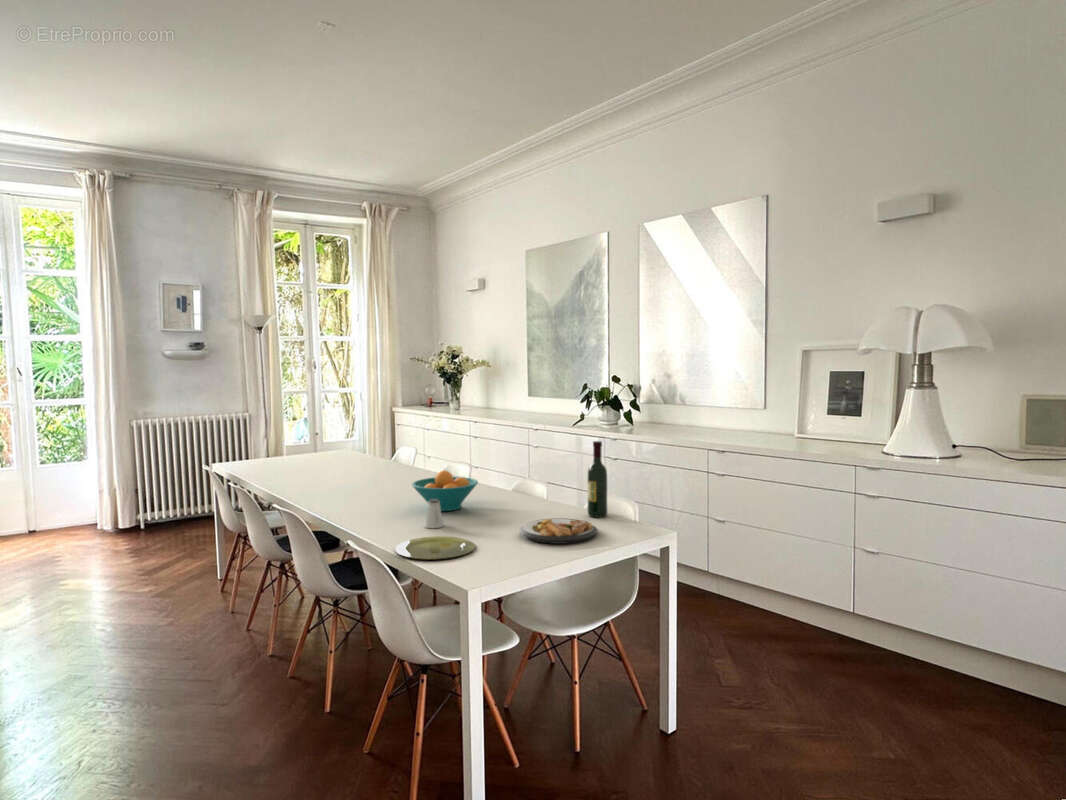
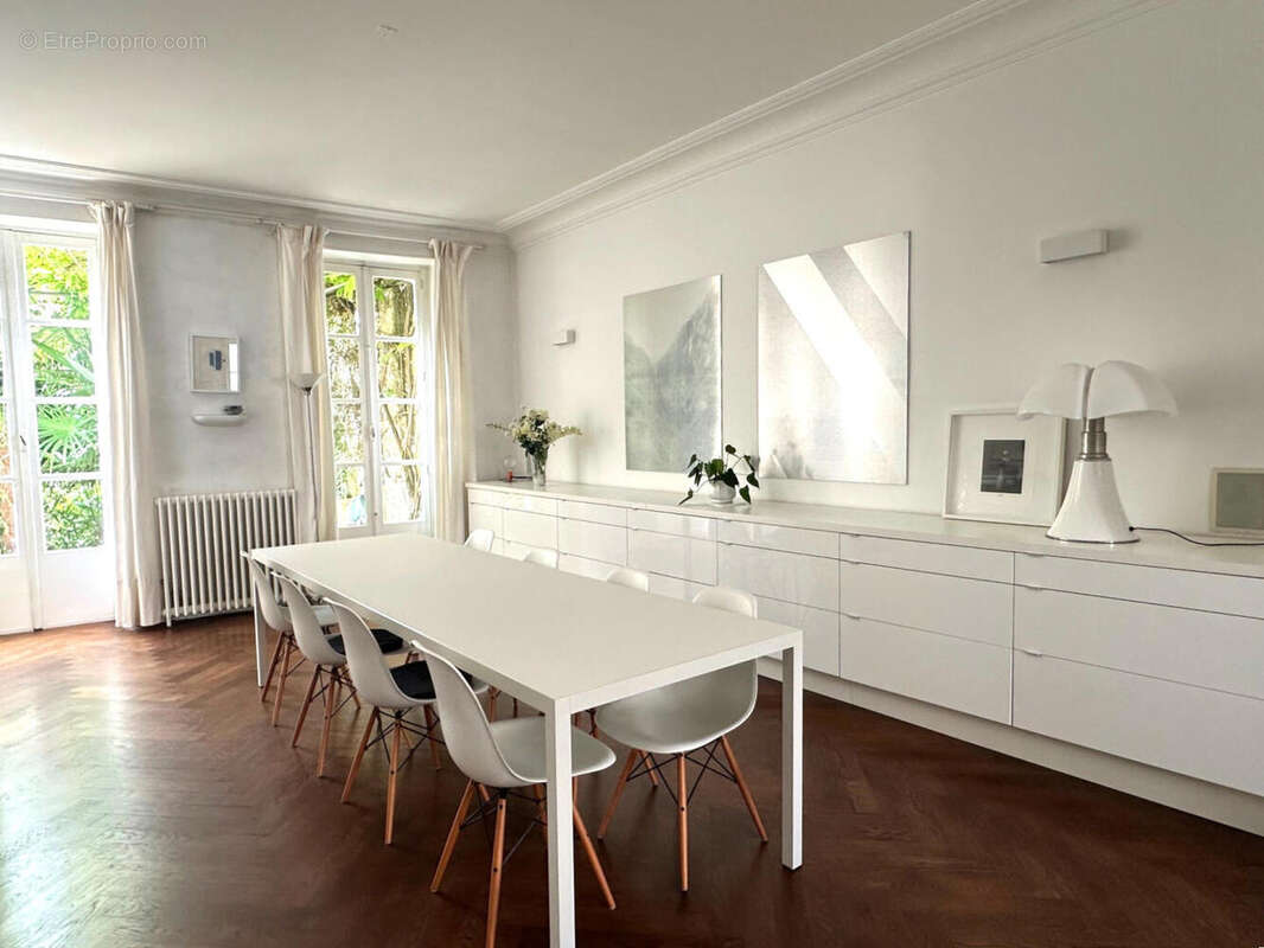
- saltshaker (434, 513)
- wine bottle (597, 478)
- plate (558, 527)
- fruit bowl (445, 489)
- plate (435, 547)
